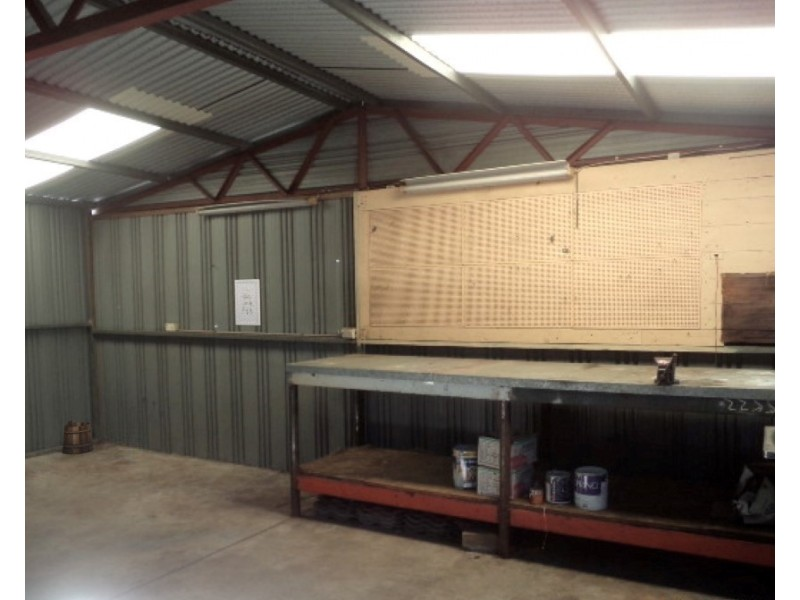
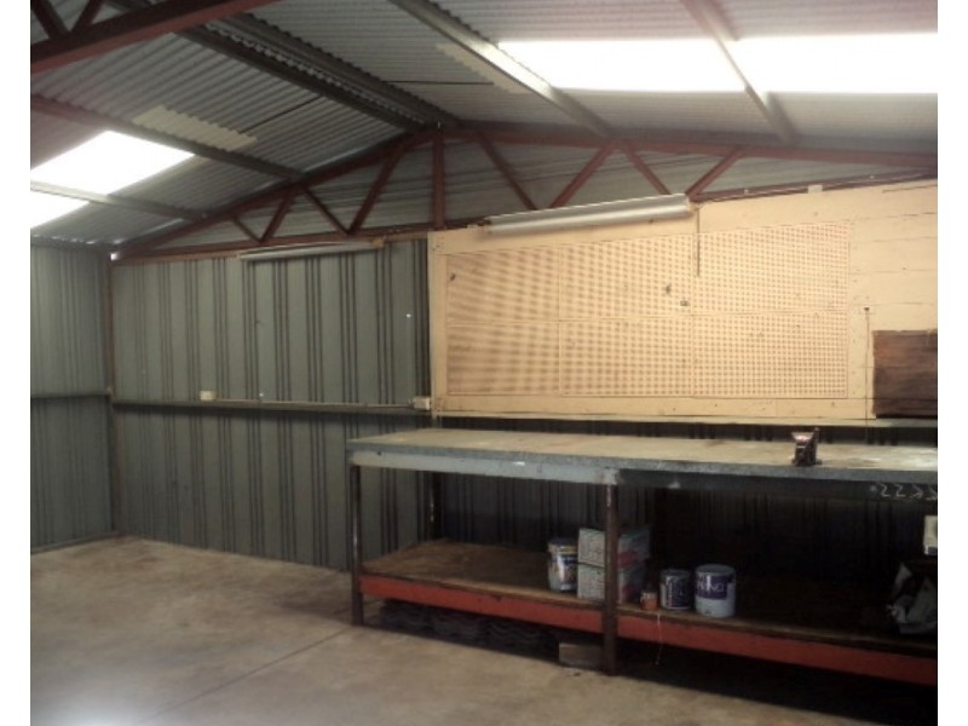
- bucket (77, 435)
- wall art (247, 302)
